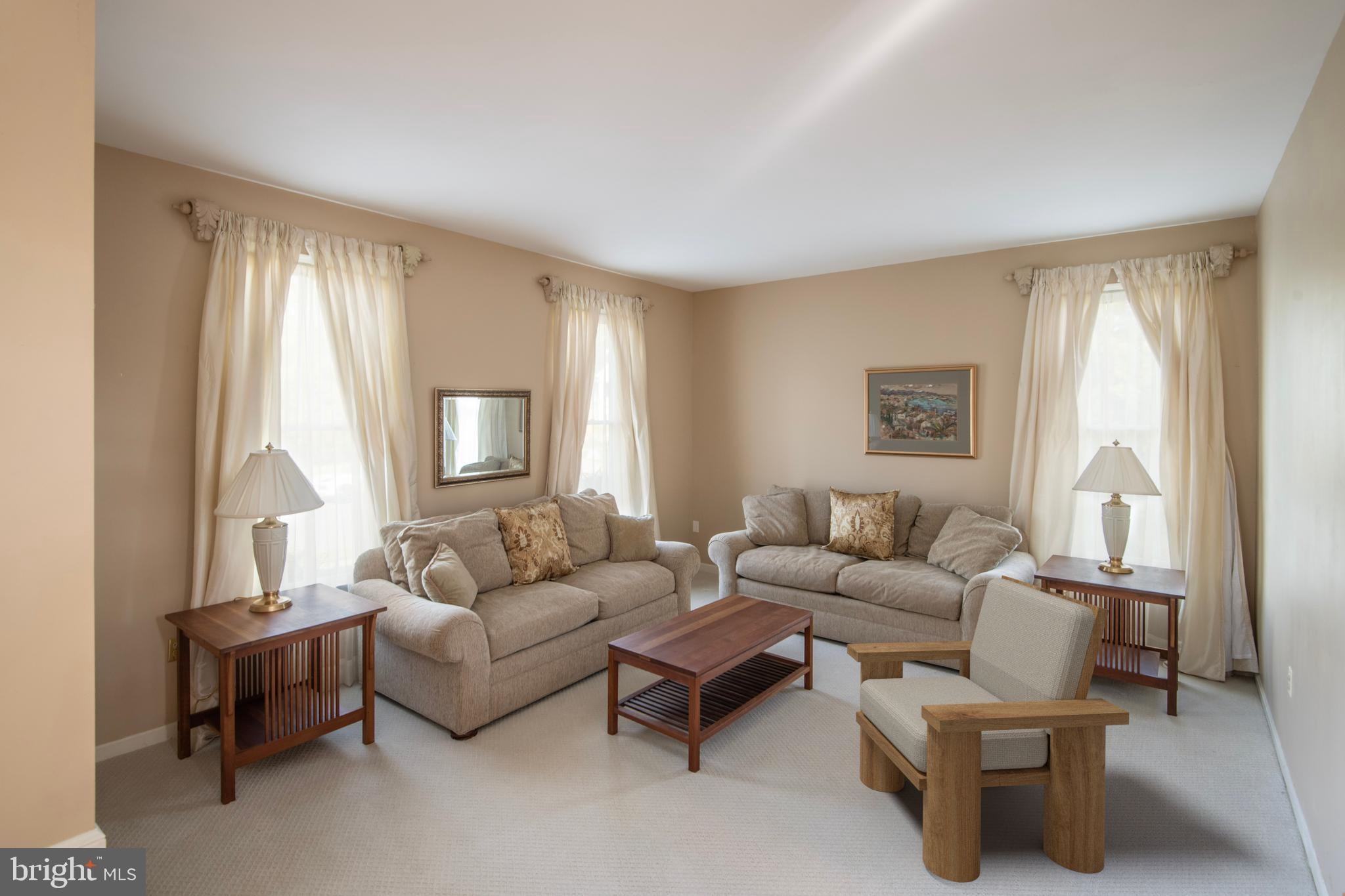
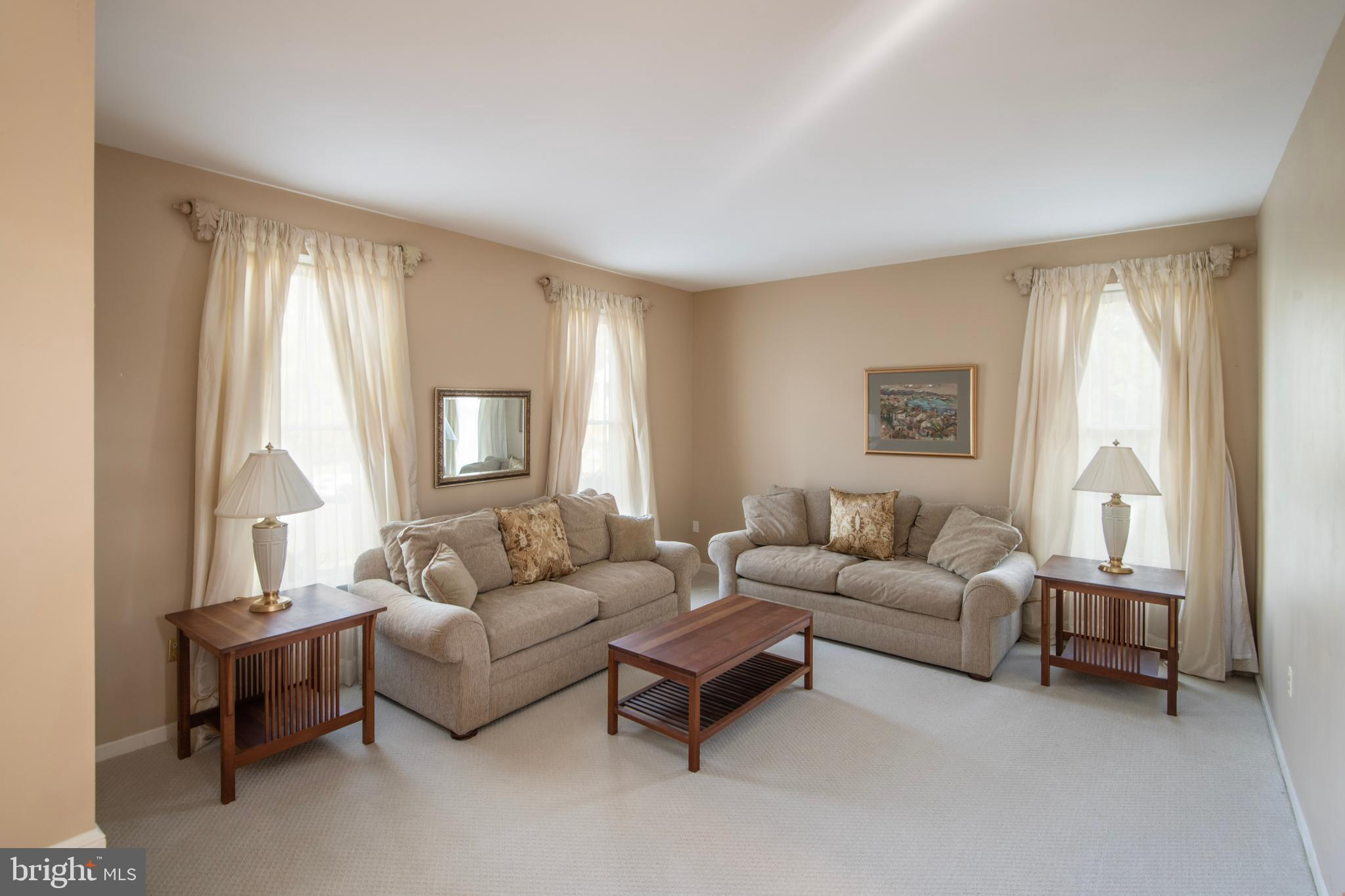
- armchair (970, 703)
